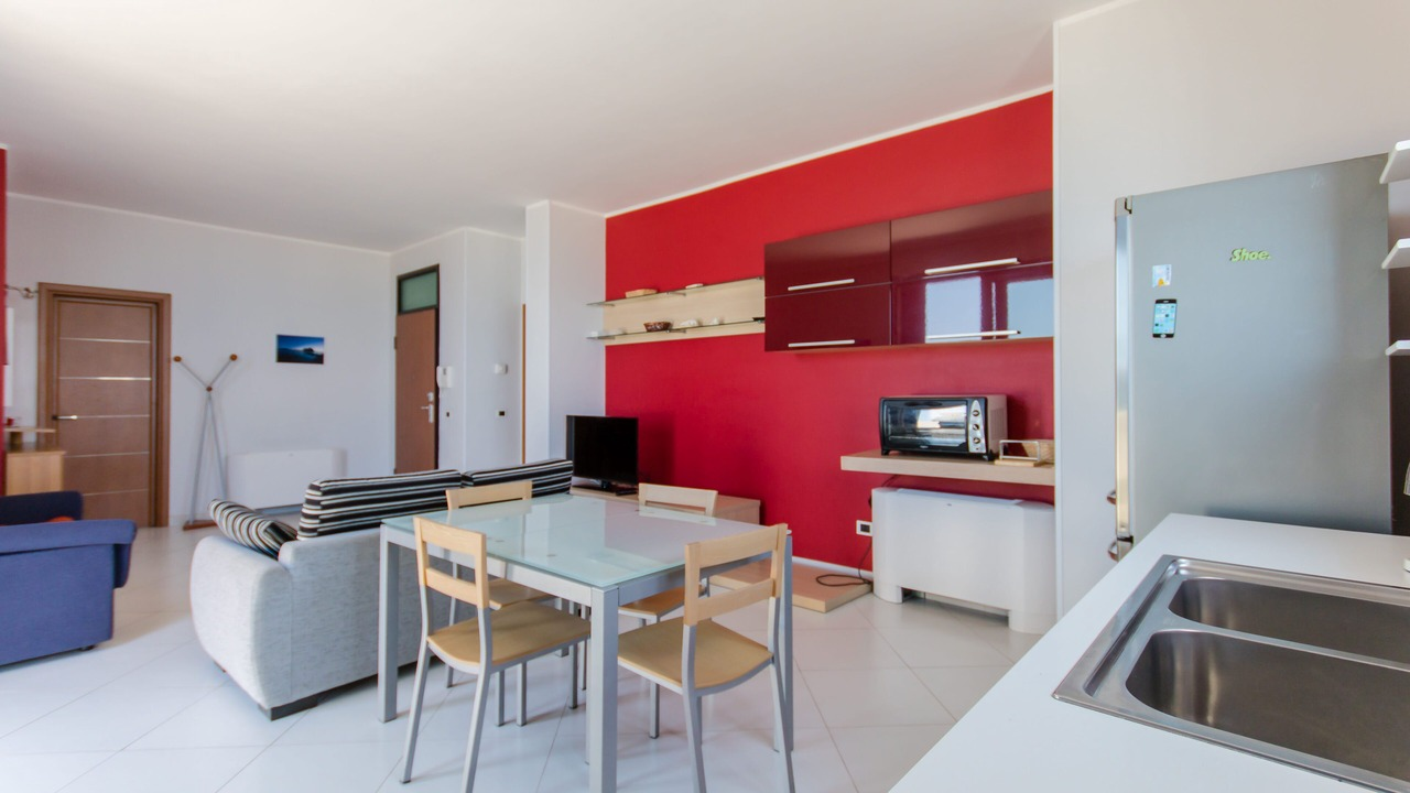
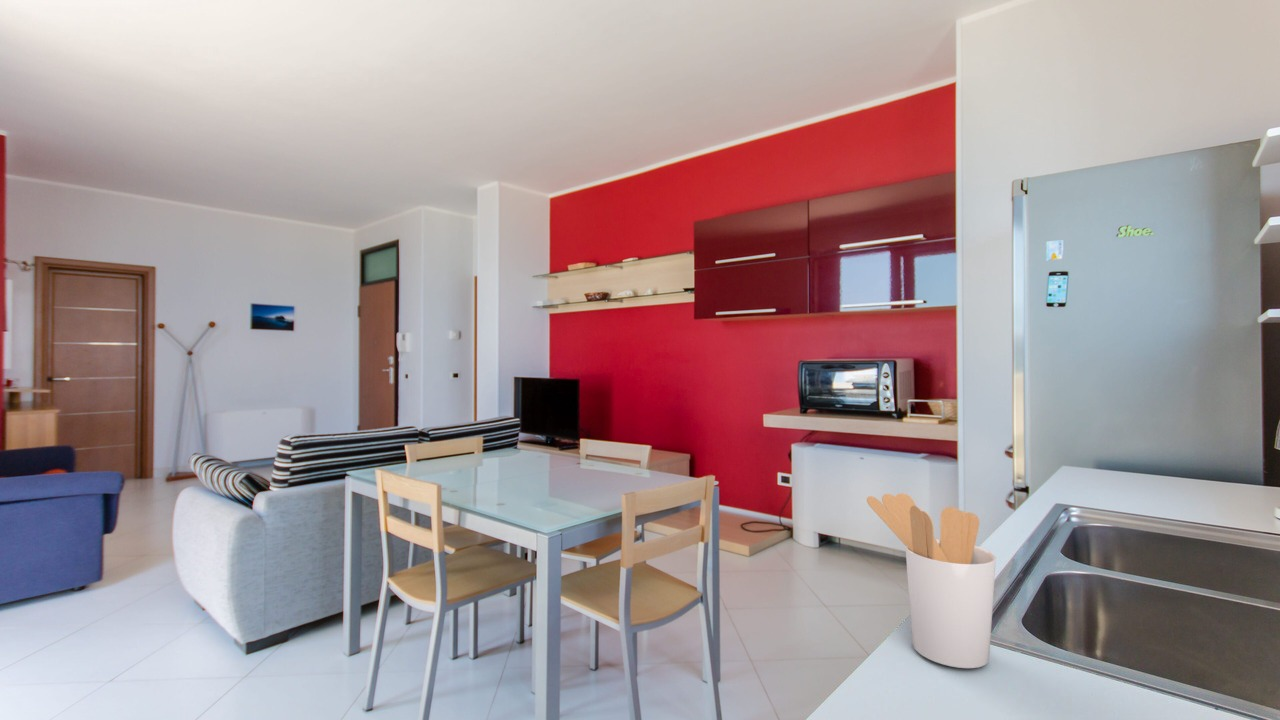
+ utensil holder (929, 570)
